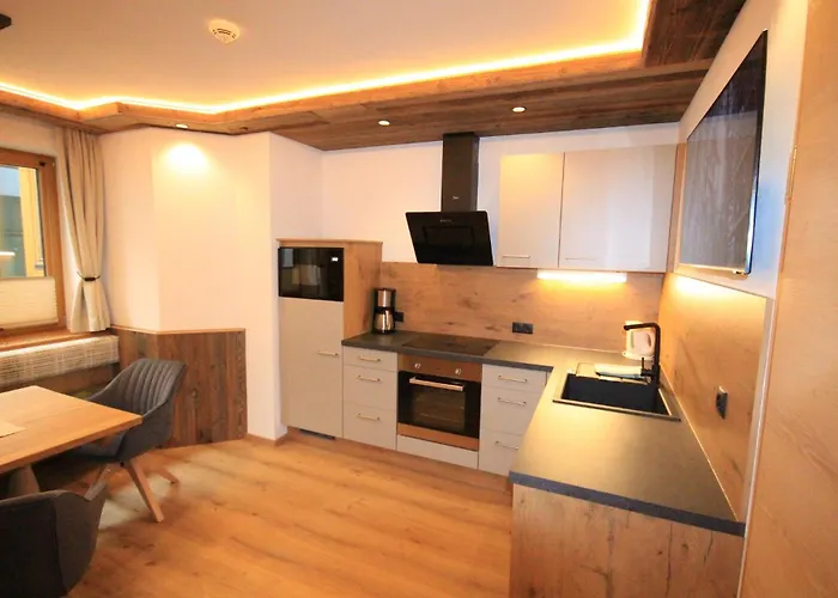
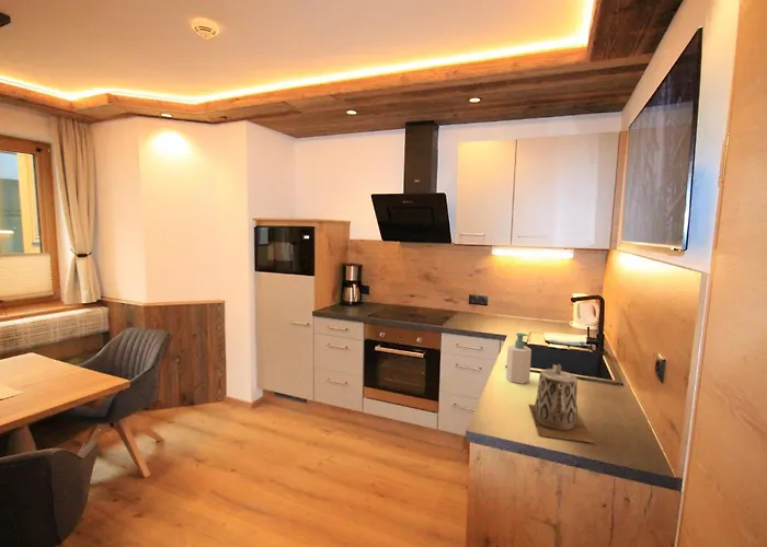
+ soap bottle (518, 357)
+ teapot (560, 393)
